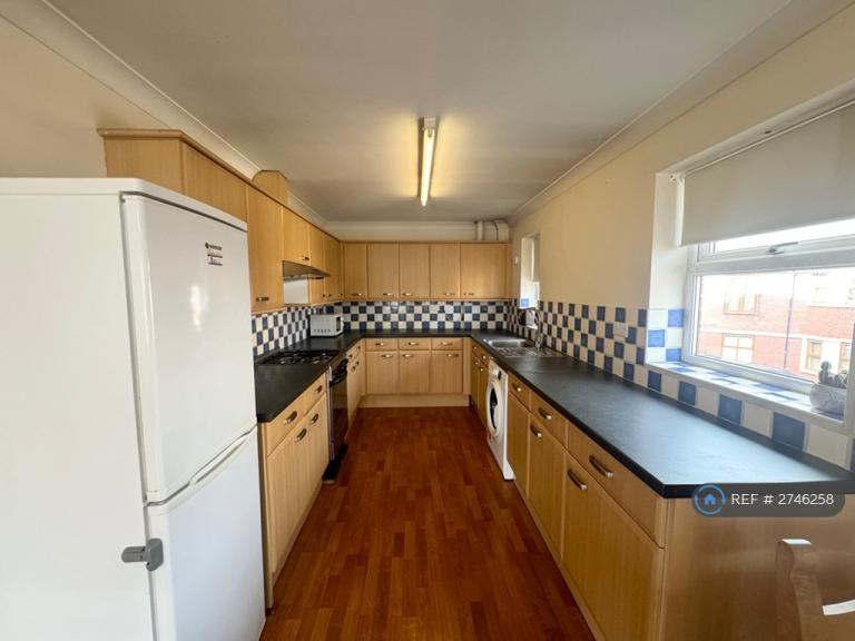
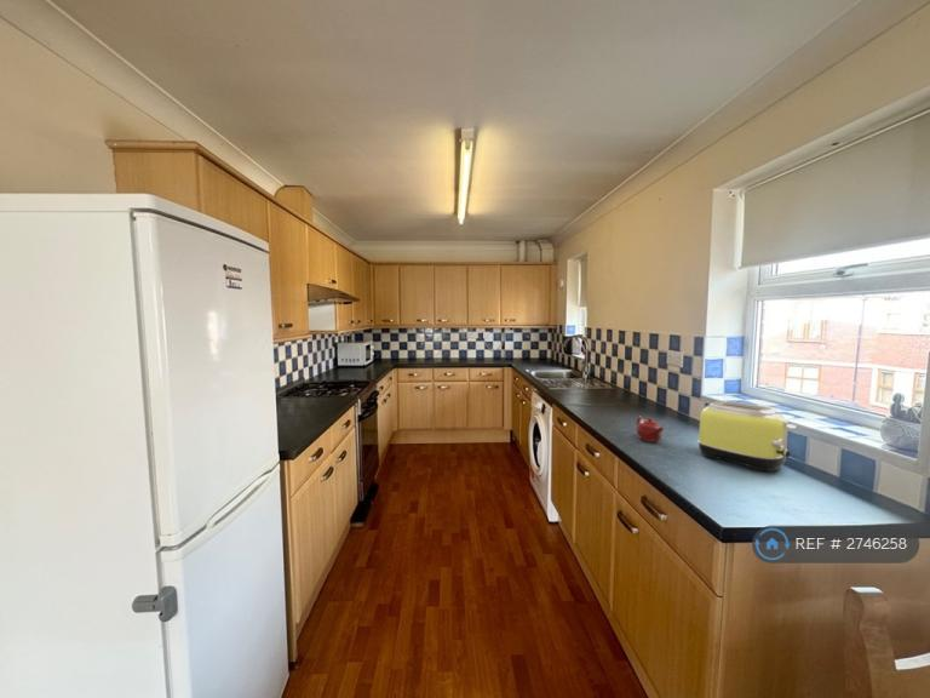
+ teapot (648, 428)
+ toaster (744, 434)
